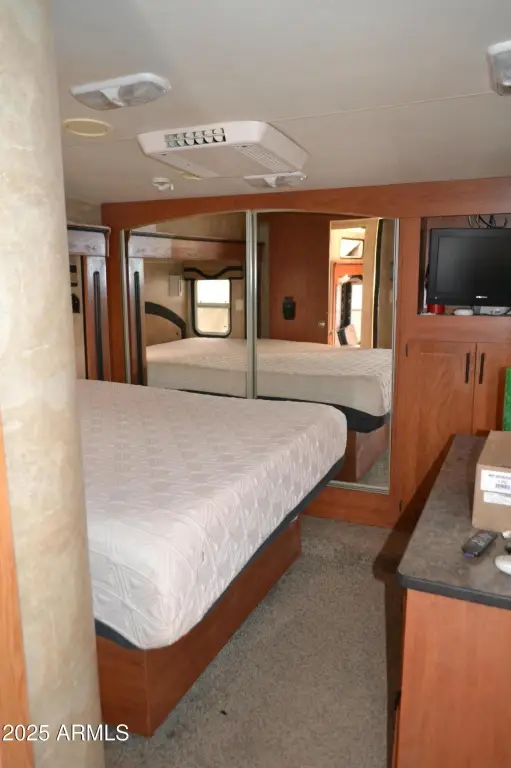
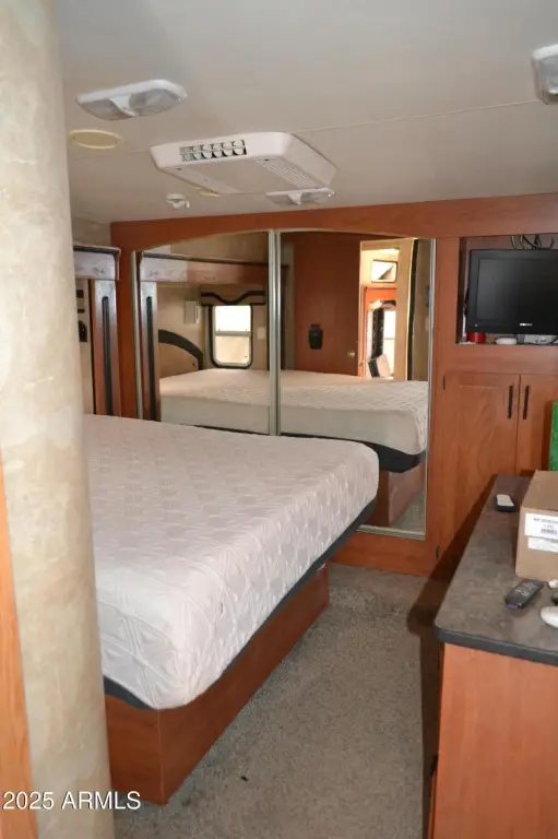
+ remote control (503, 501)
